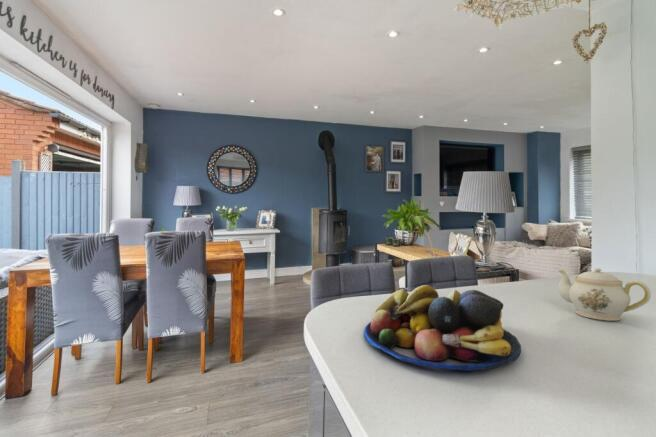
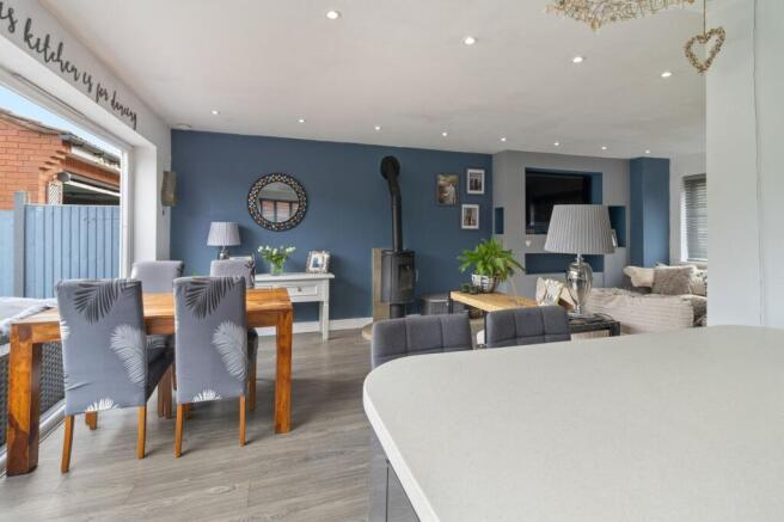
- teapot (600, 292)
- fruit bowl (435, 310)
